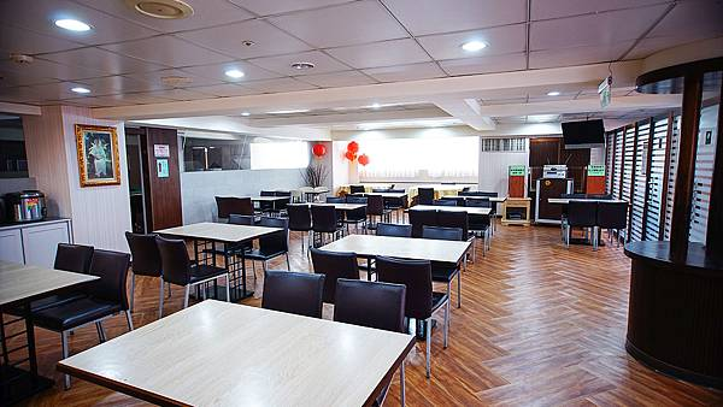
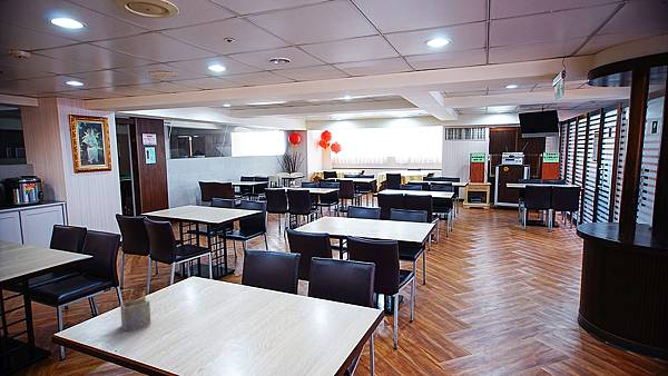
+ napkin holder (135, 309)
